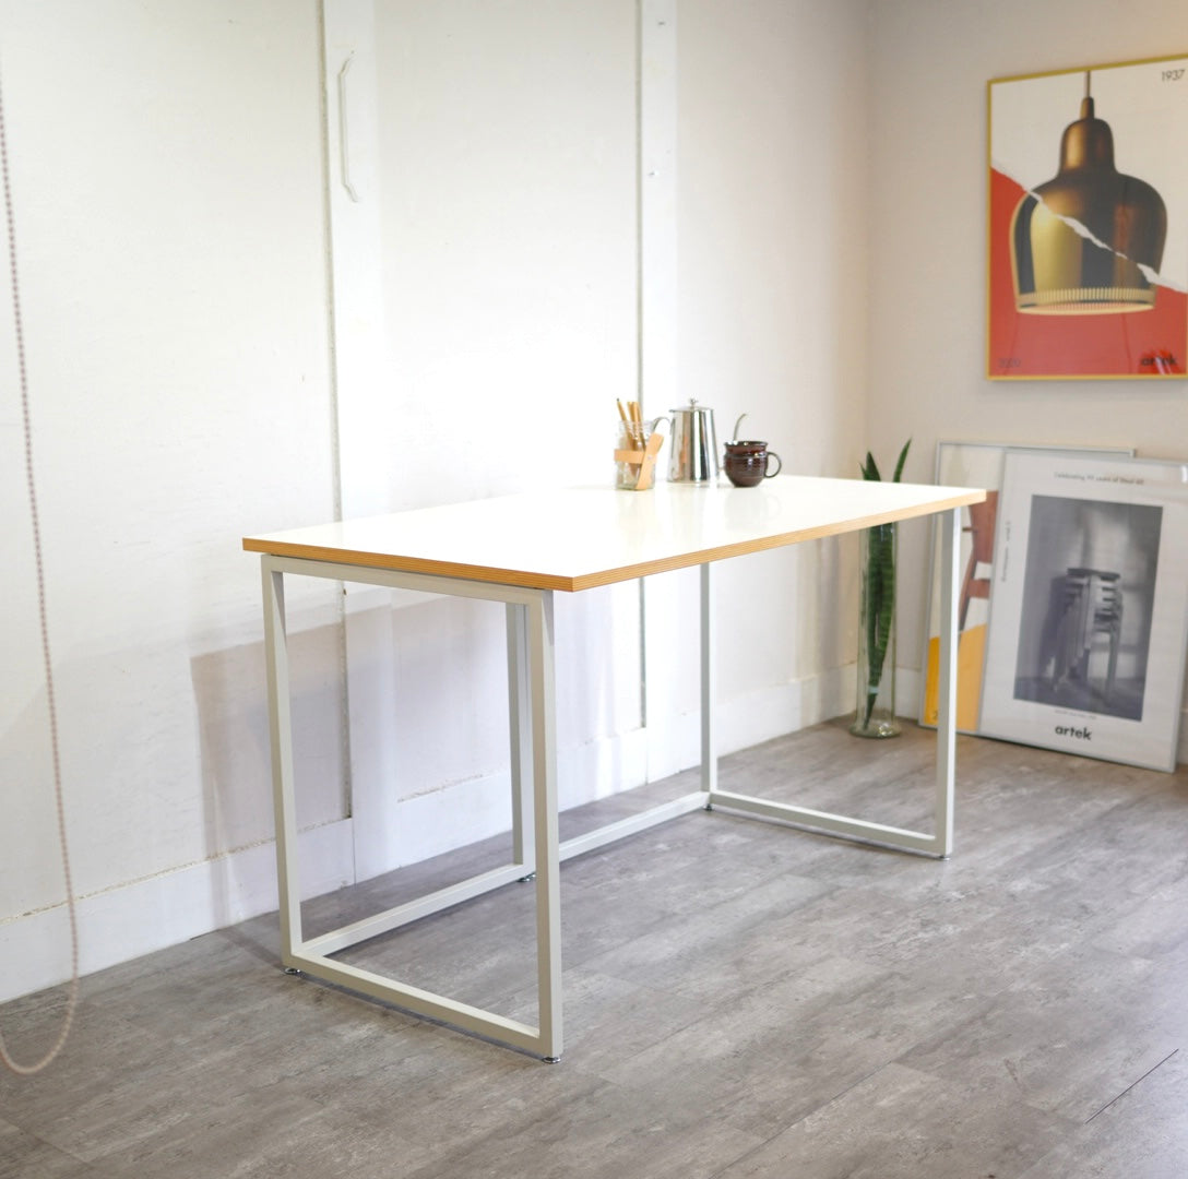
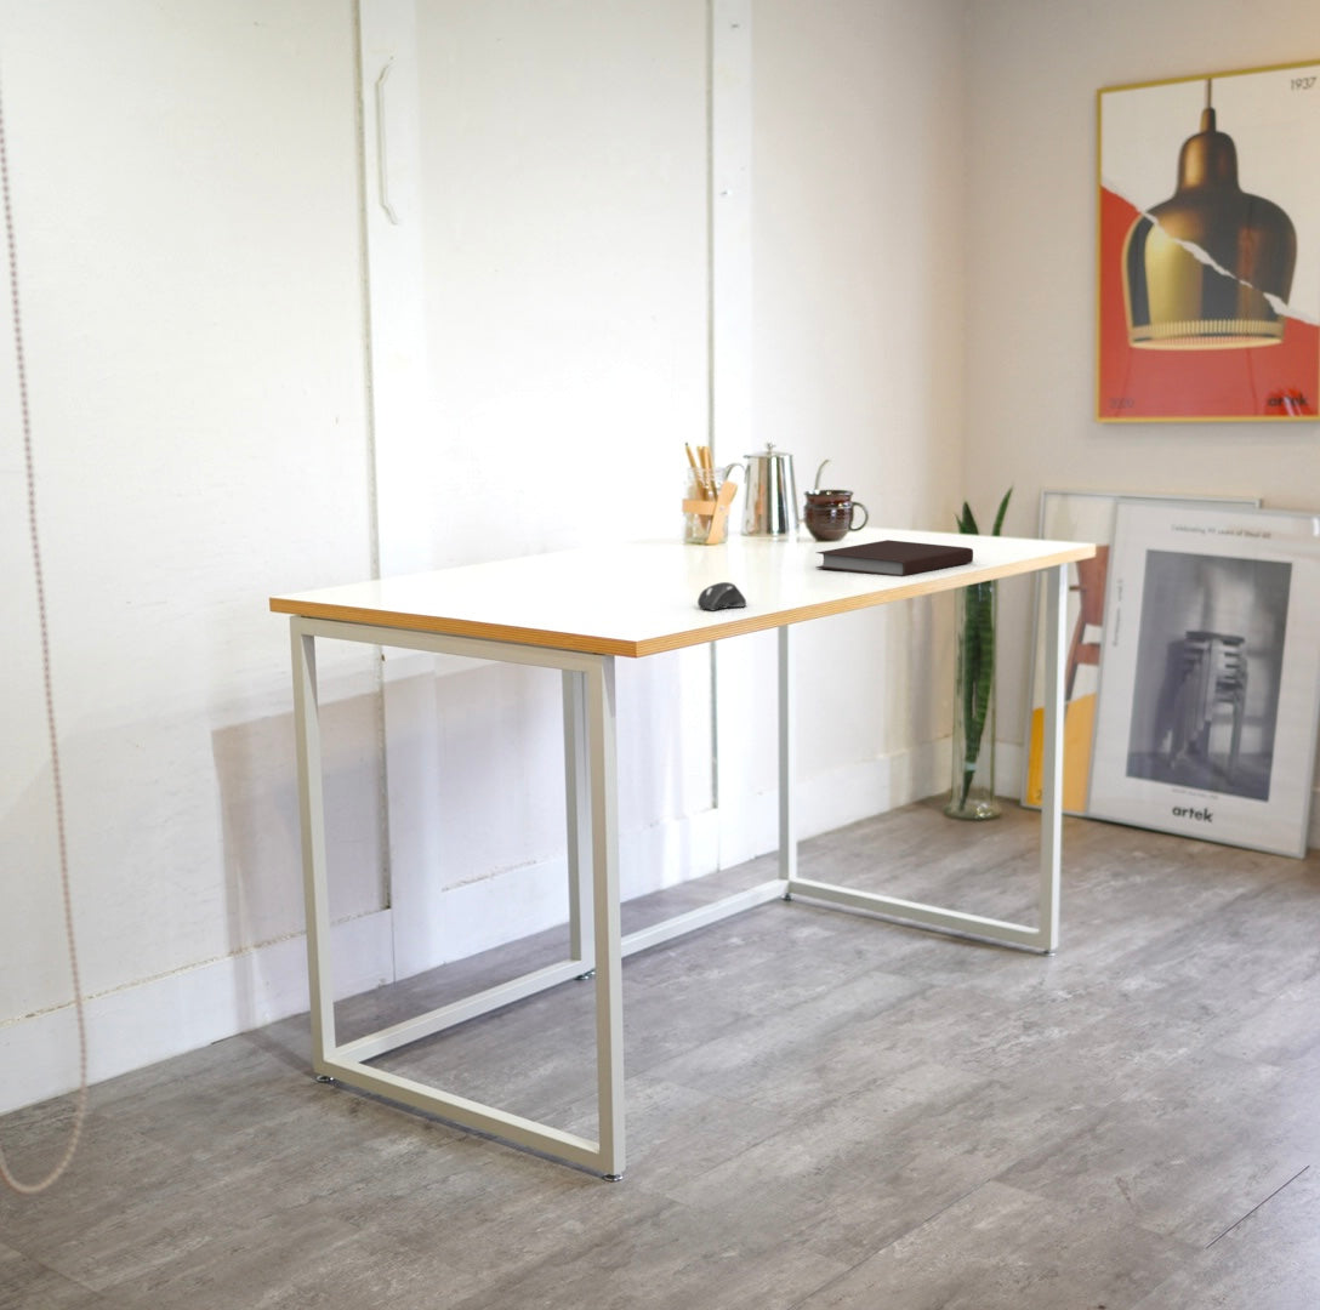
+ notebook (894, 557)
+ computer mouse (723, 594)
